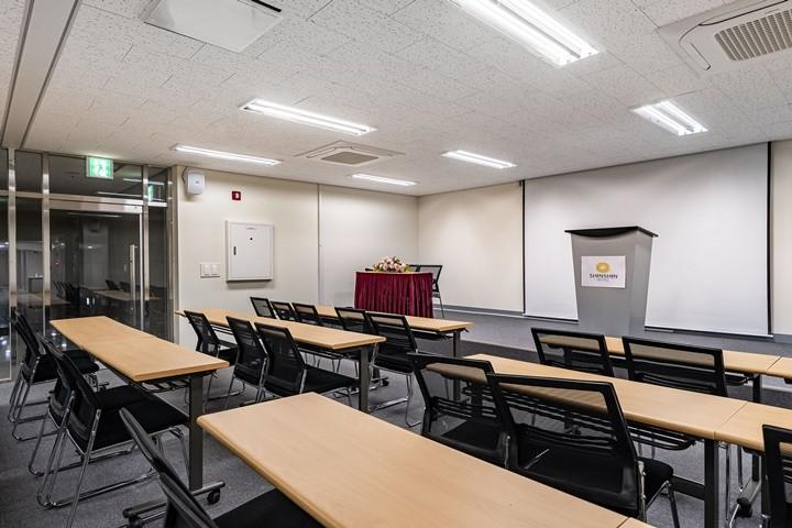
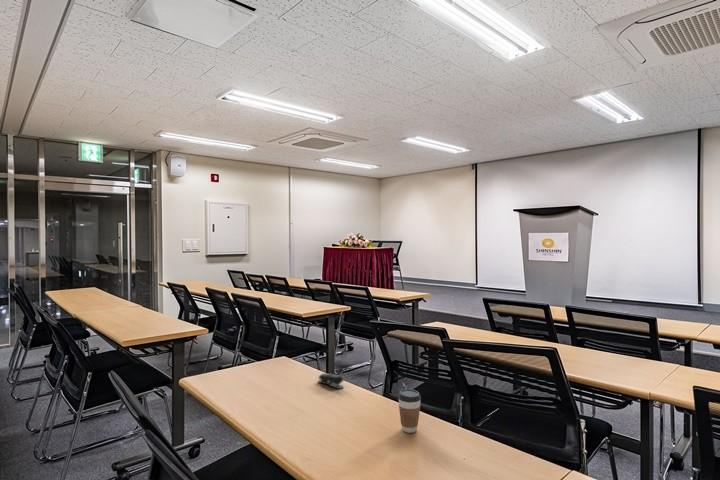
+ stapler (330, 378)
+ coffee cup (409, 411)
